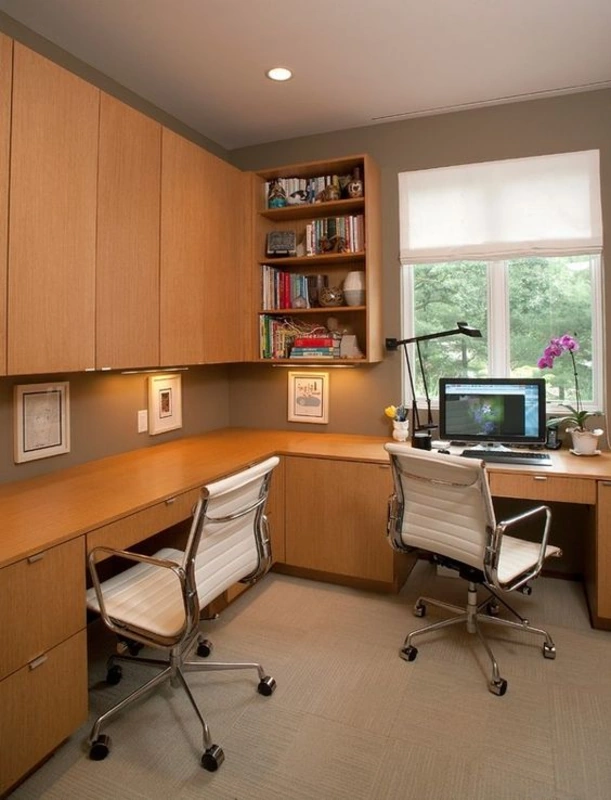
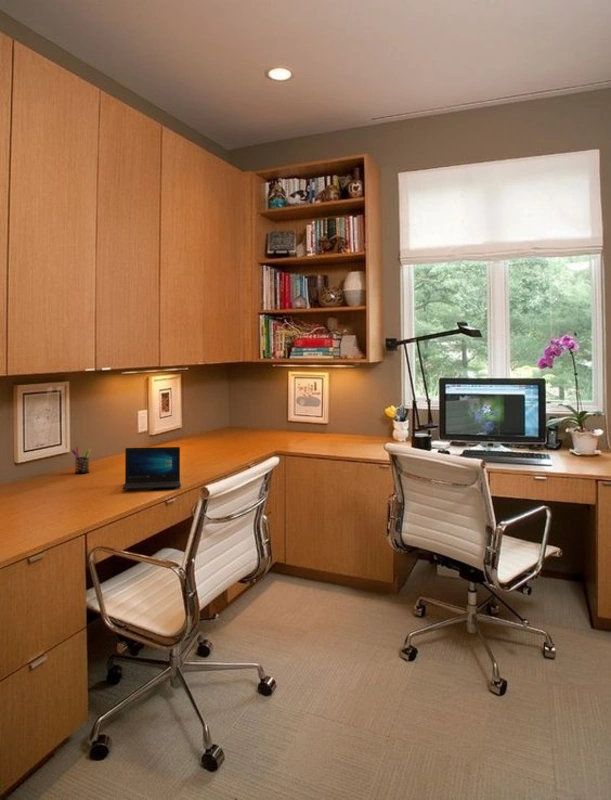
+ pen holder (82, 459)
+ laptop (152, 467)
